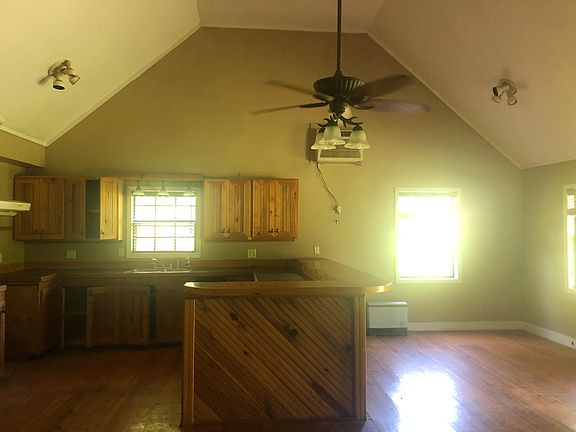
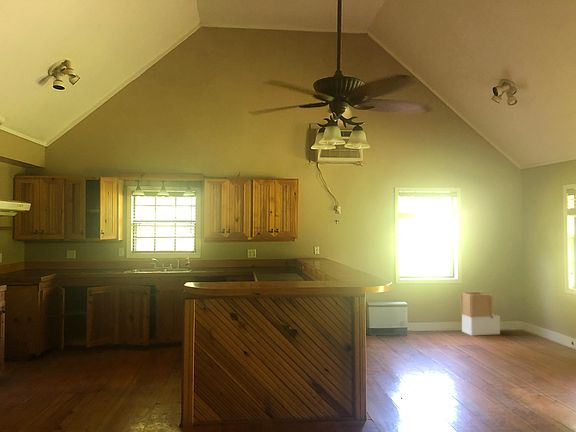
+ kitchen cabinet (480, 313)
